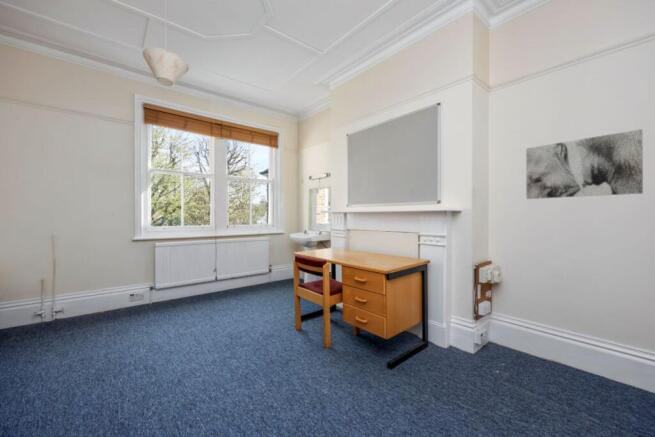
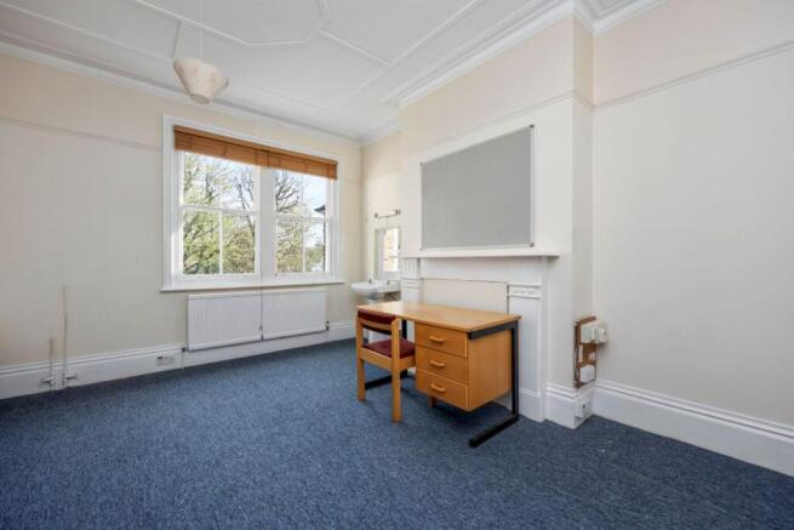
- wall art (577, 168)
